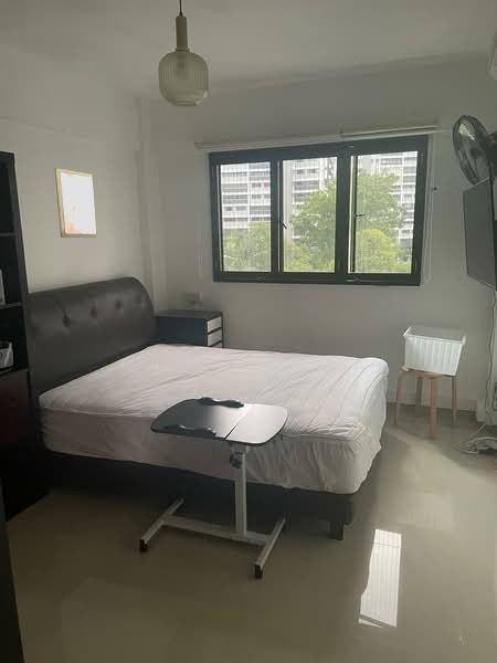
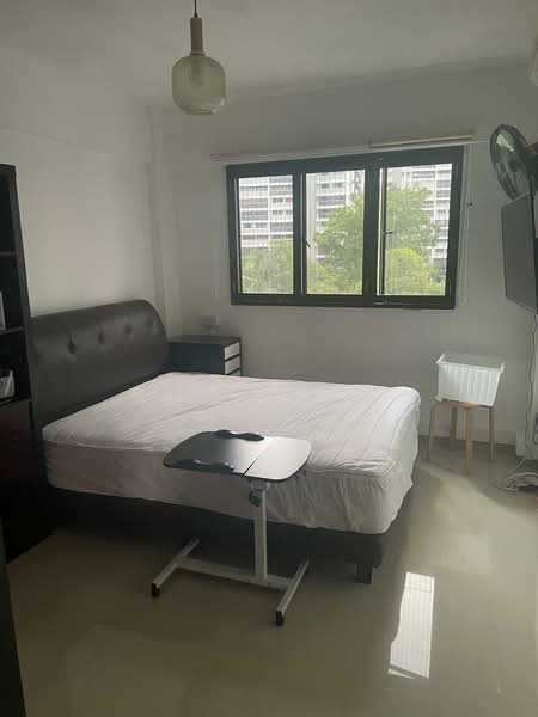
- wall art (77, 204)
